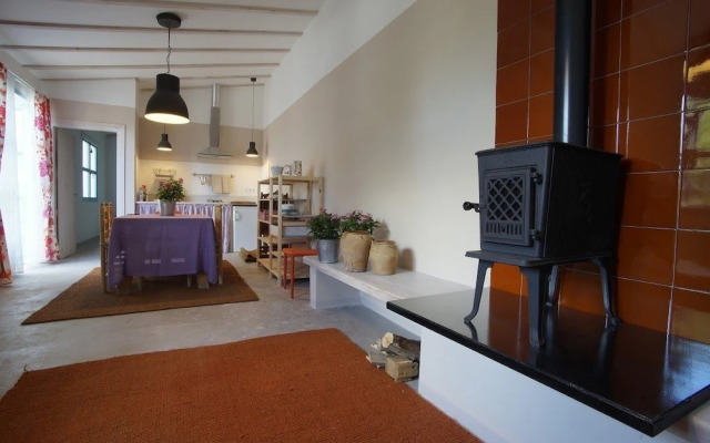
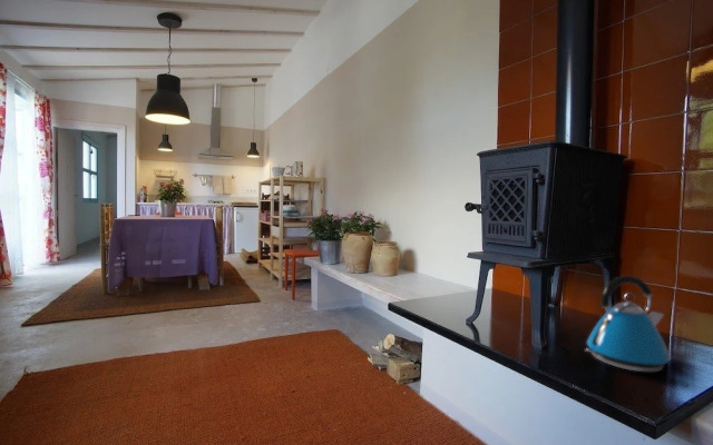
+ kettle (625, 317)
